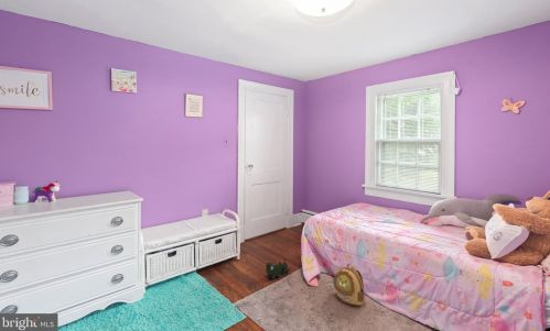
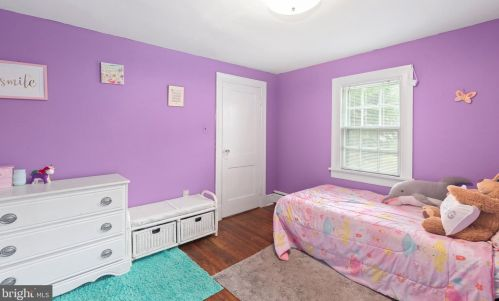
- toy train (278, 268)
- backpack (349, 282)
